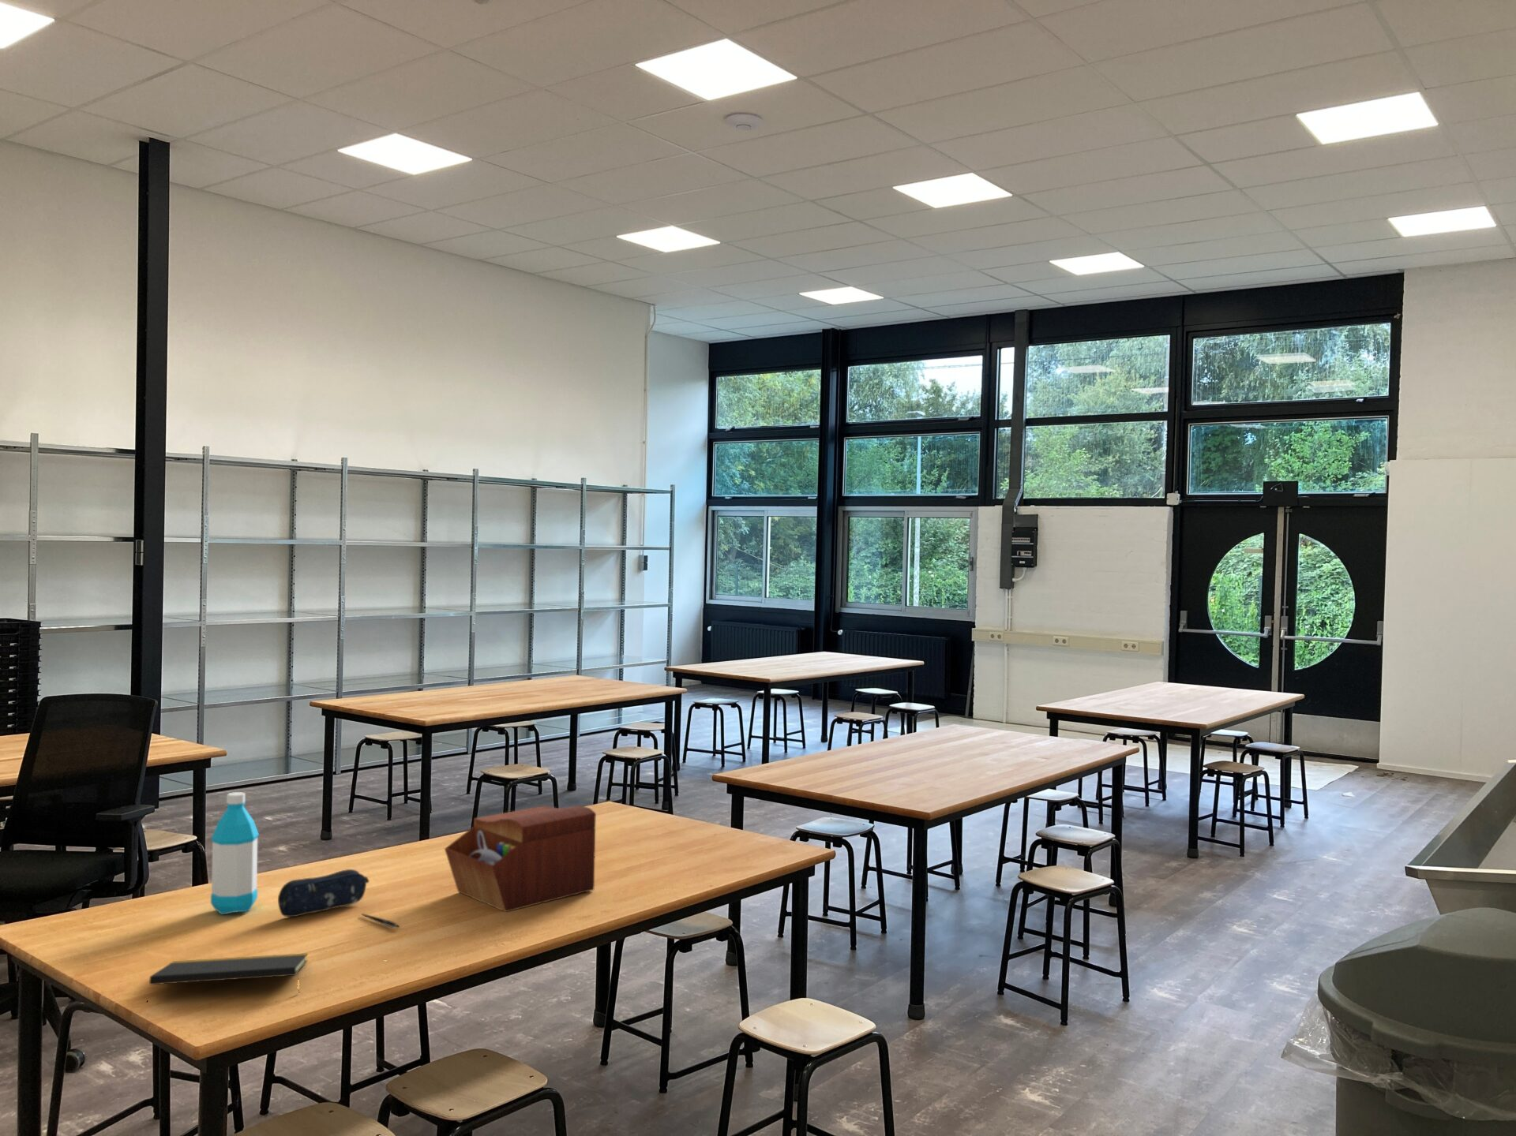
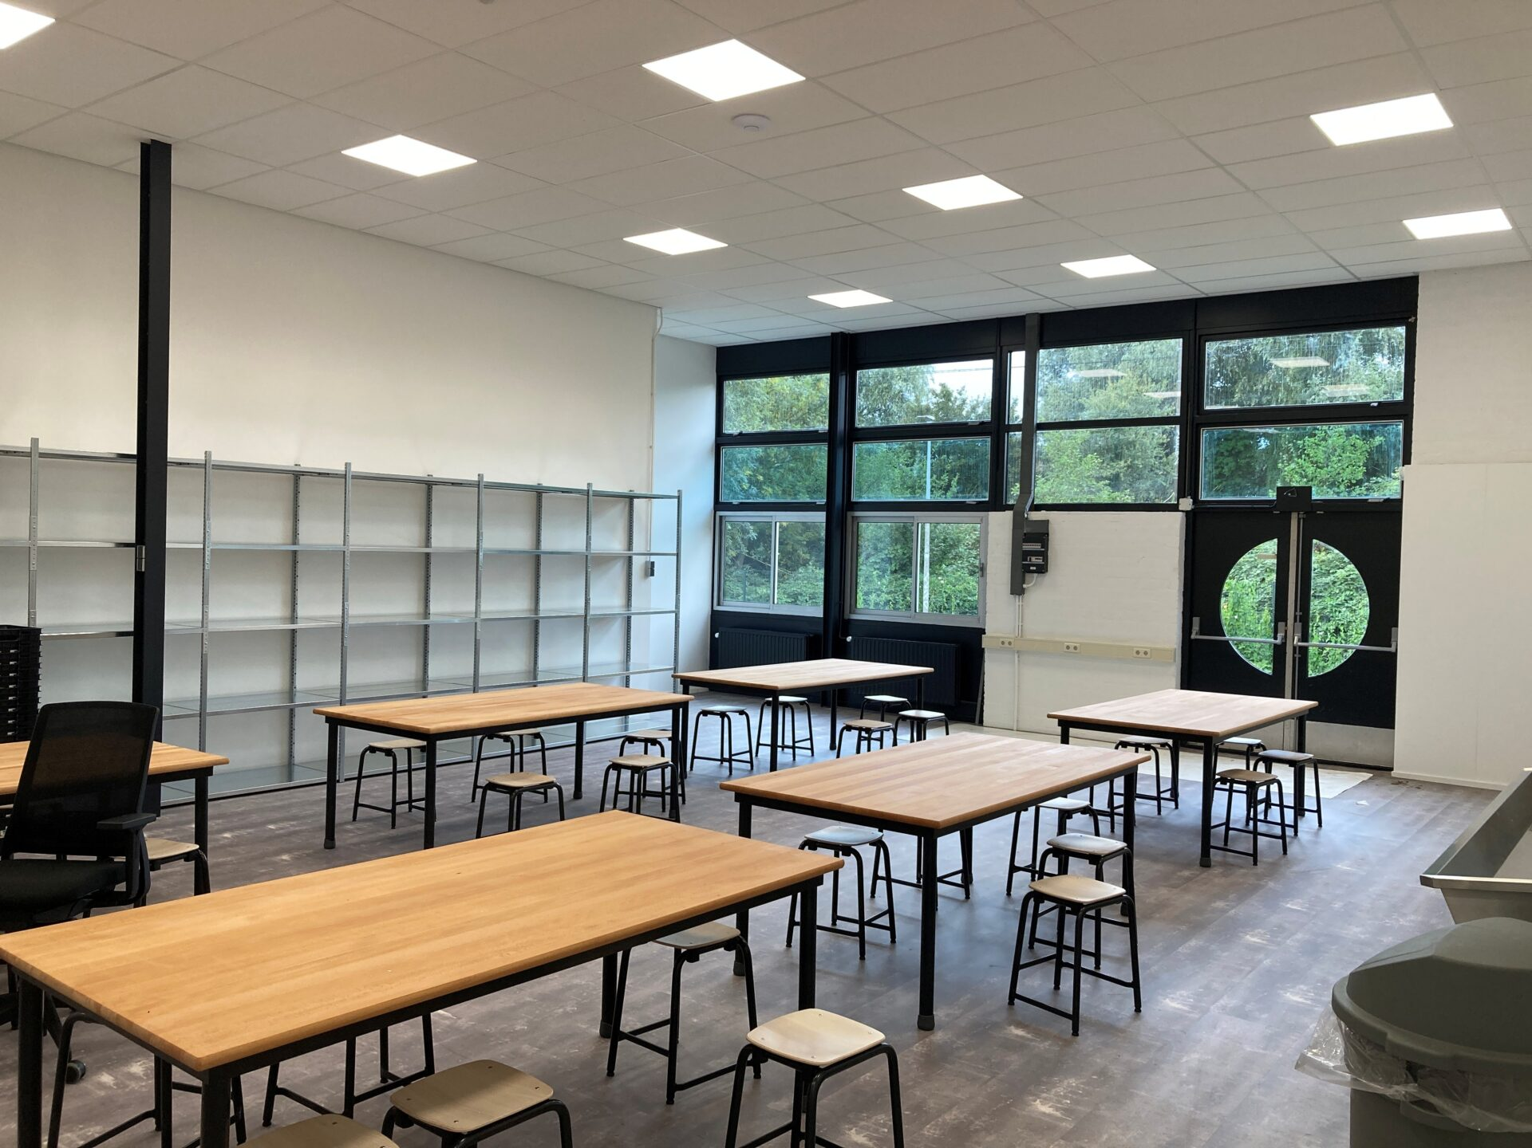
- sewing box (519, 851)
- water bottle (234, 851)
- notepad (232, 968)
- pencil case (322, 893)
- pen (380, 919)
